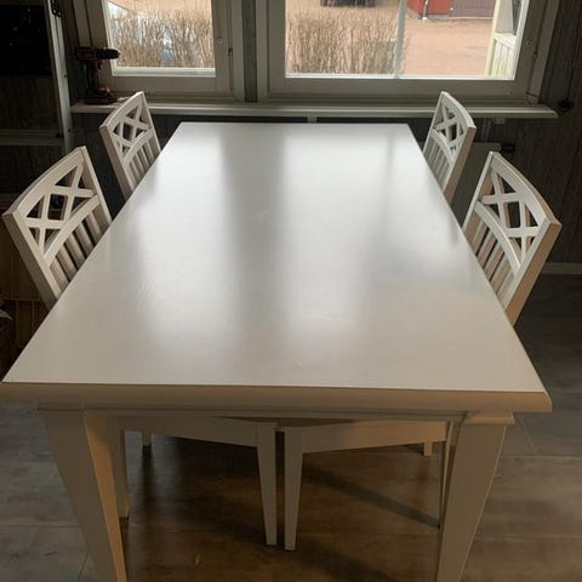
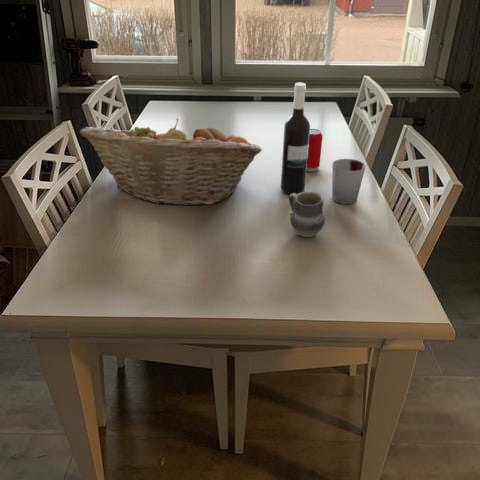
+ cup (346, 179)
+ wine bottle (296, 139)
+ beverage can (311, 149)
+ cup (305, 214)
+ fruit basket (172, 152)
